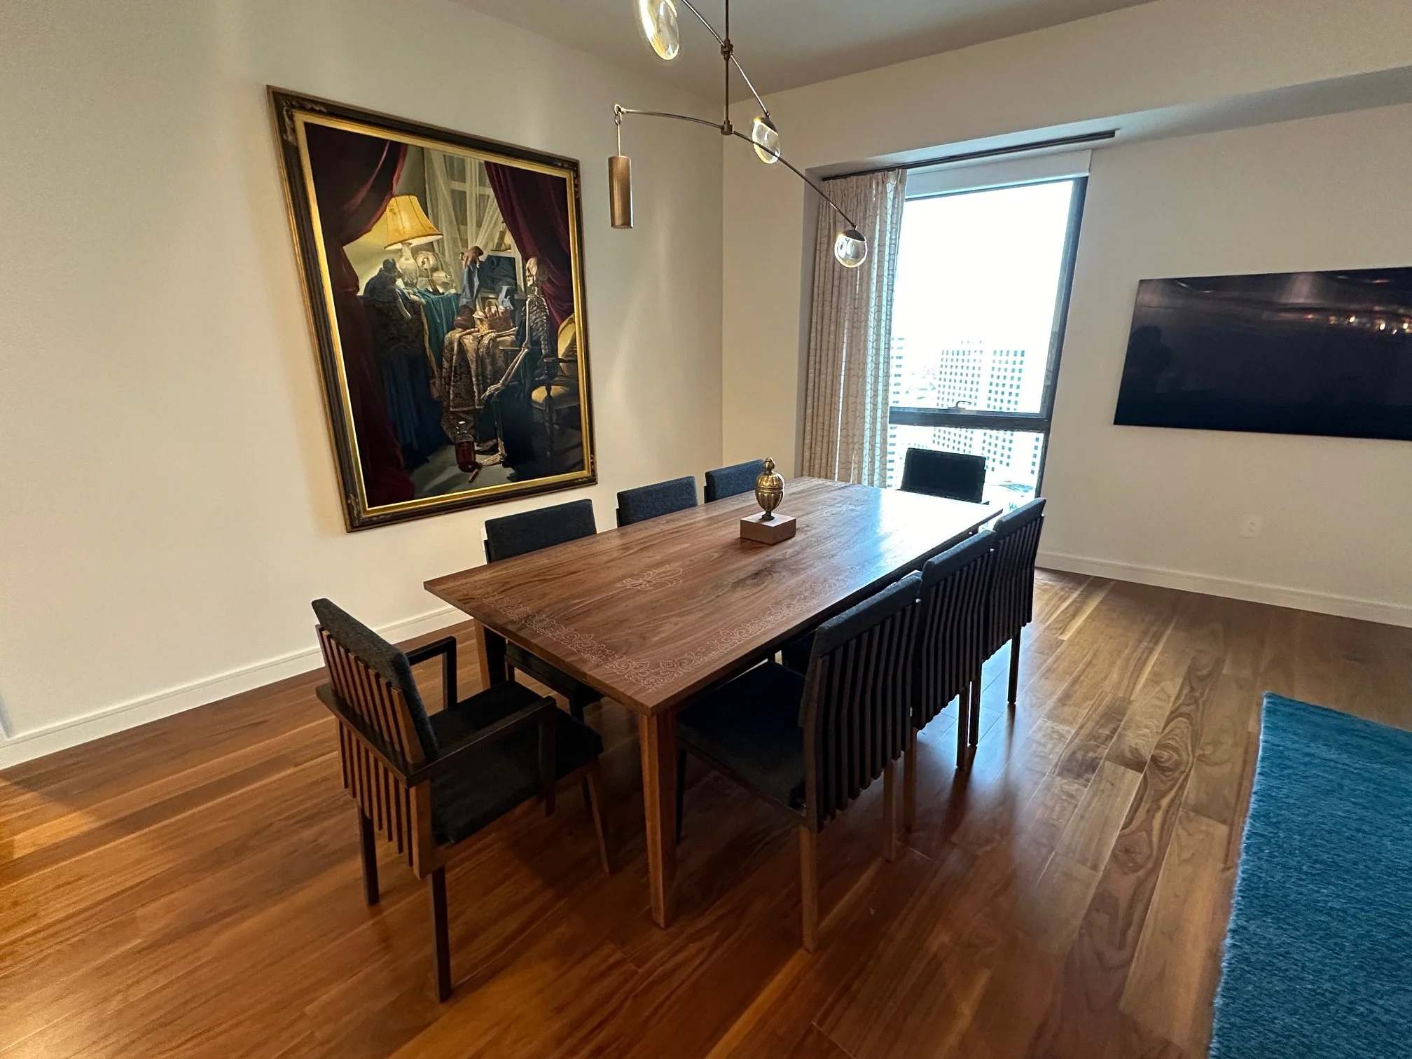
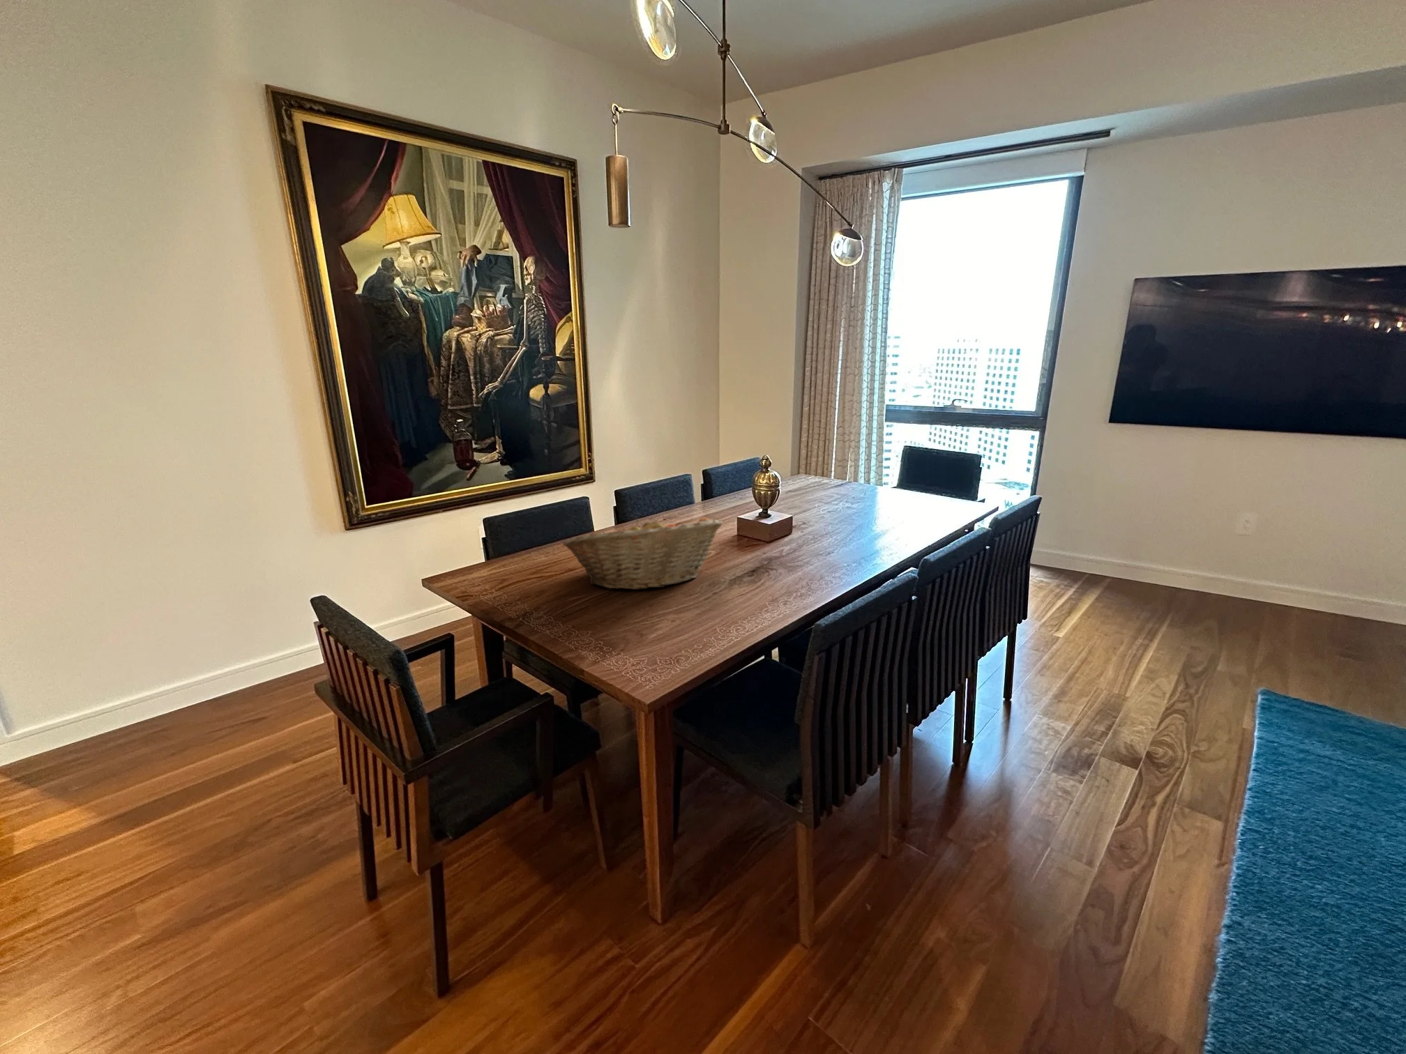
+ fruit basket (645, 545)
